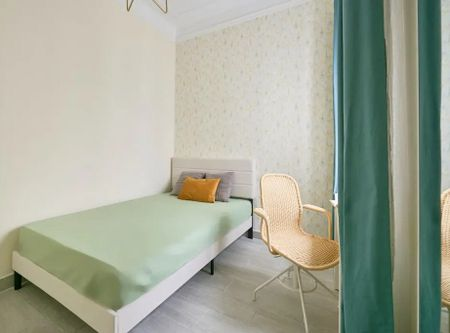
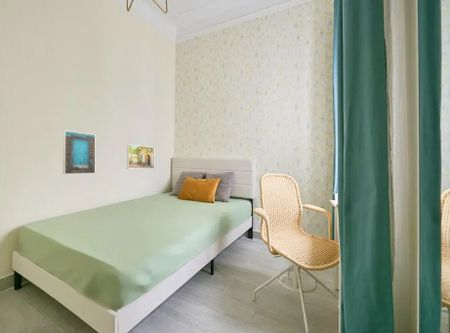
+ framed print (80, 153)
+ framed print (141, 157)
